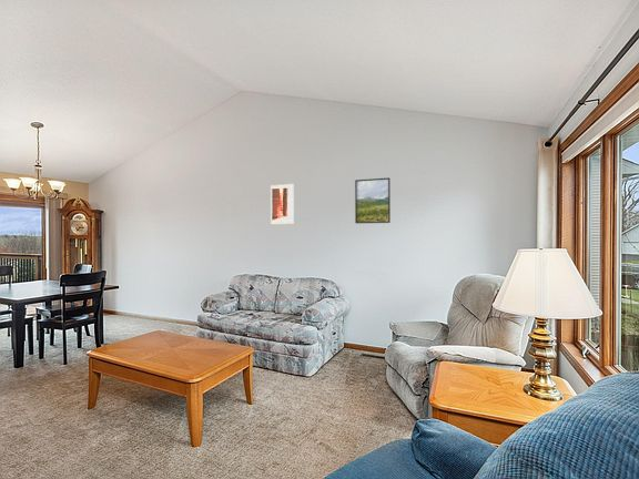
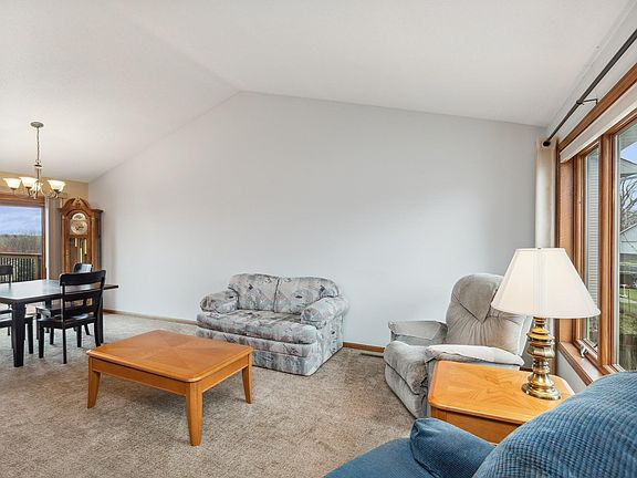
- wall art (282, 204)
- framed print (372, 201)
